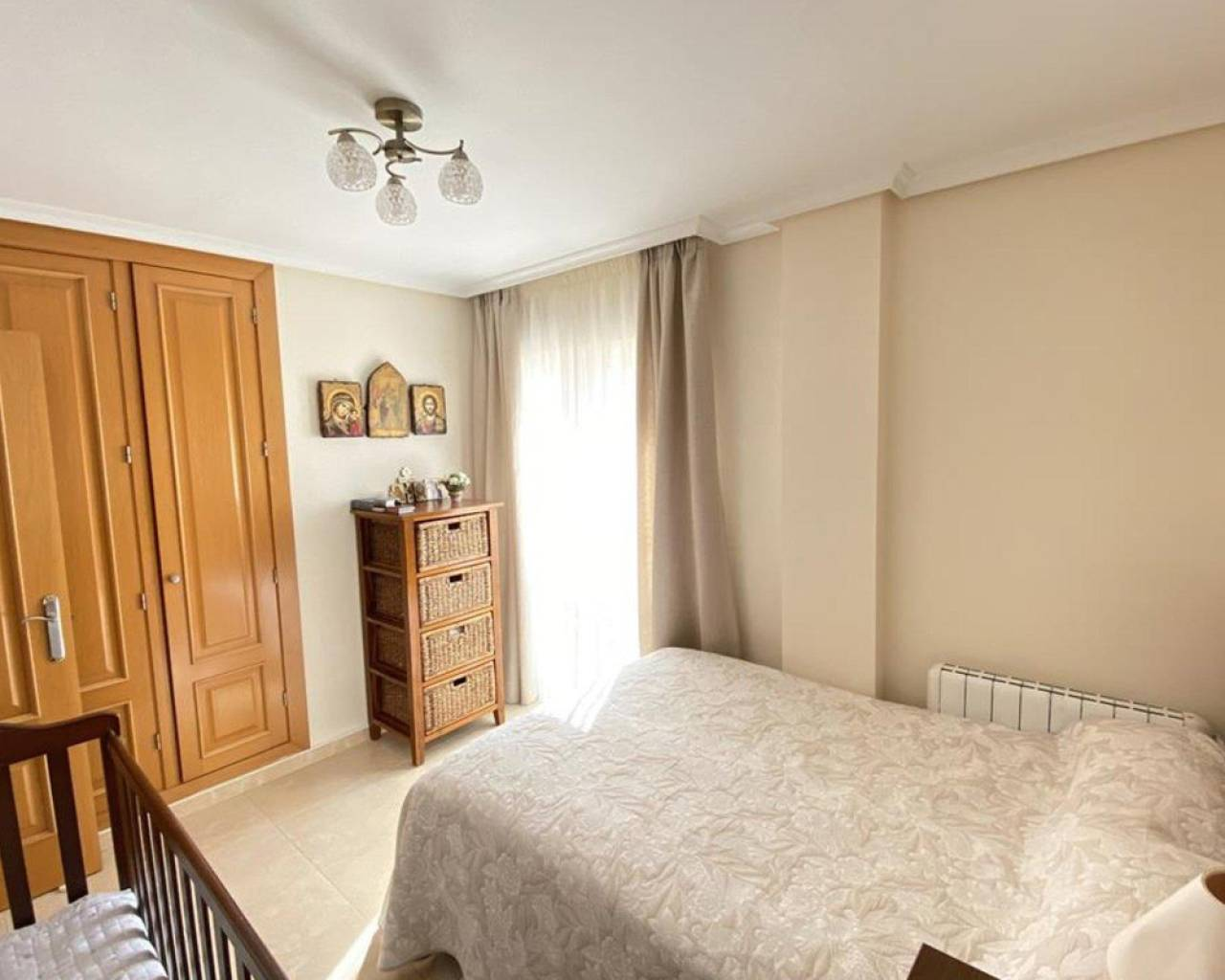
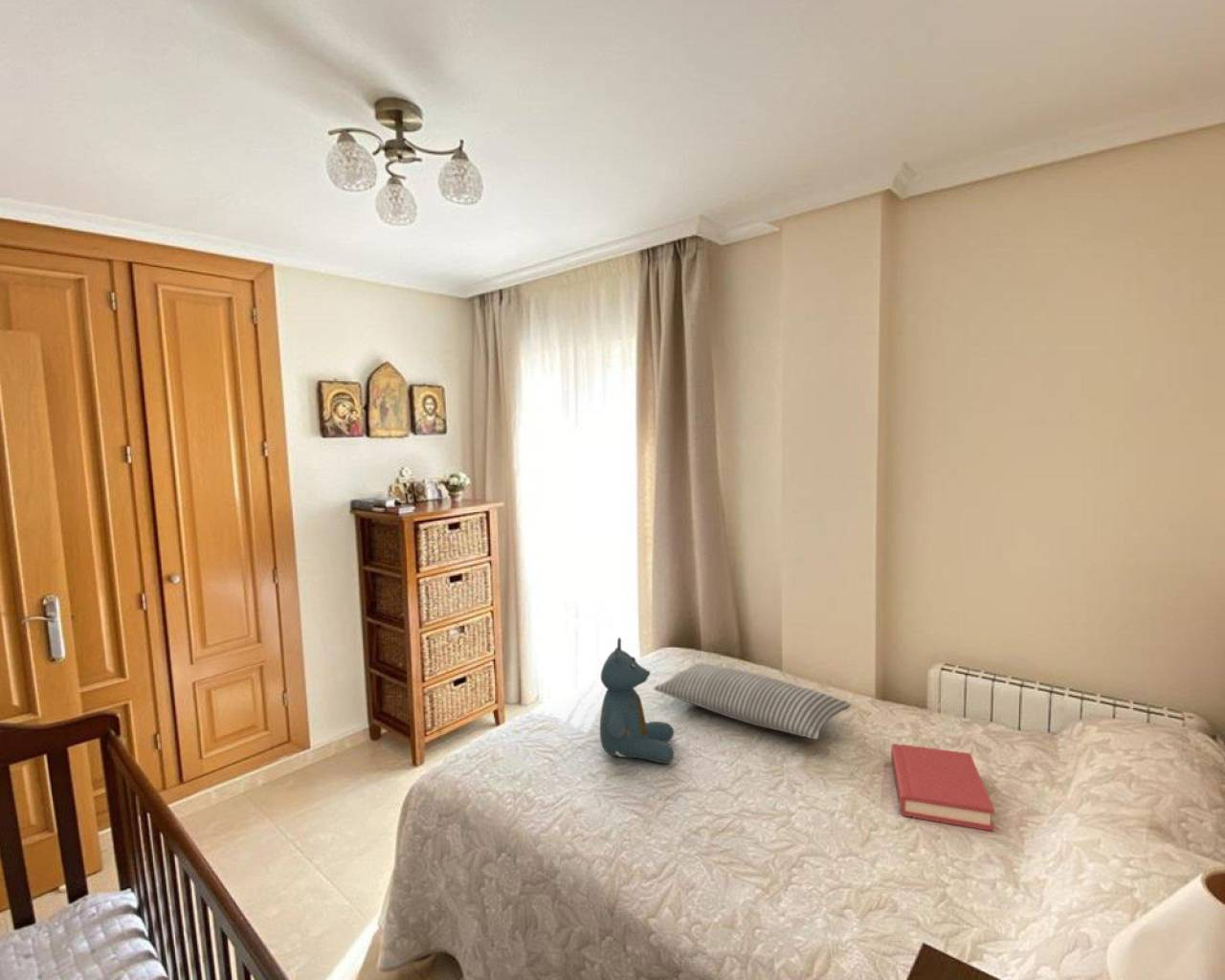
+ hardback book (937, 782)
+ teddy bear (635, 697)
+ pillow (747, 696)
